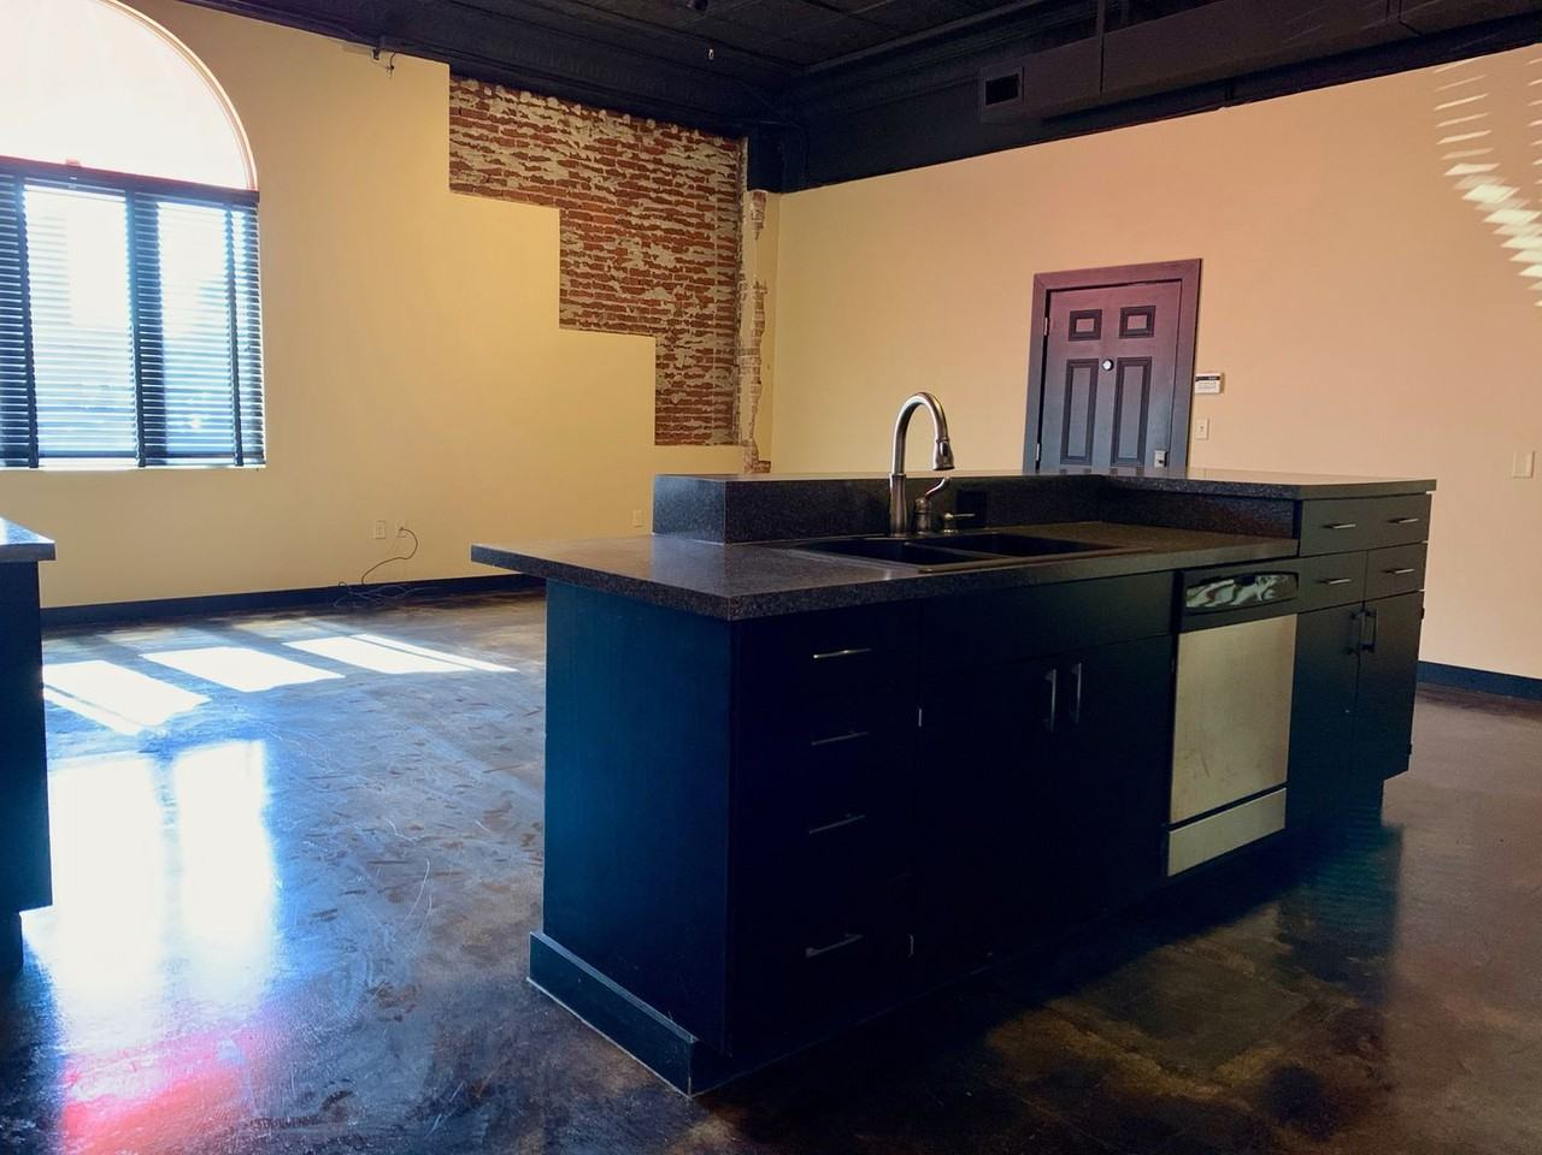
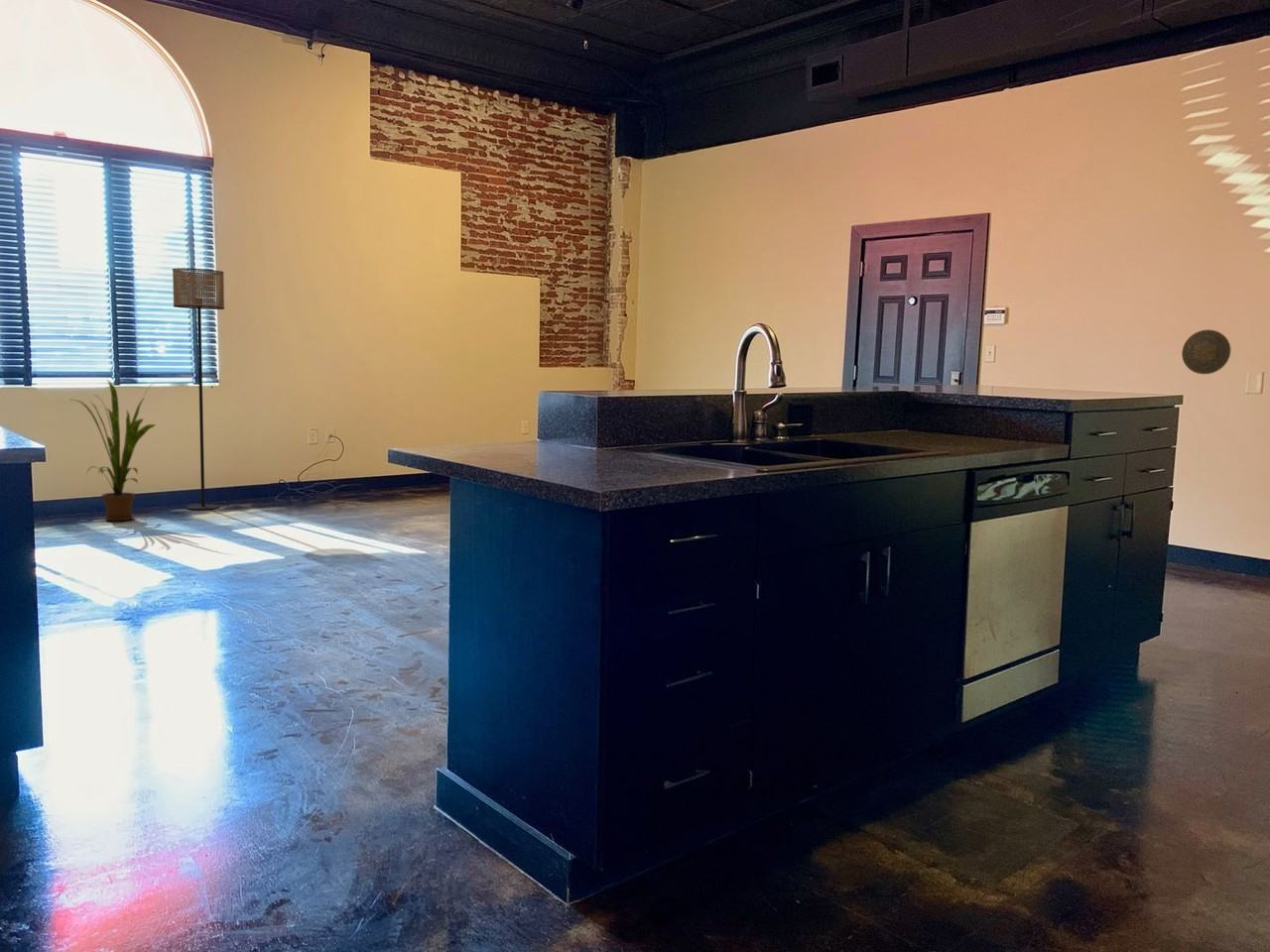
+ decorative plate (1205, 351)
+ floor lamp (200, 391)
+ house plant (112, 450)
